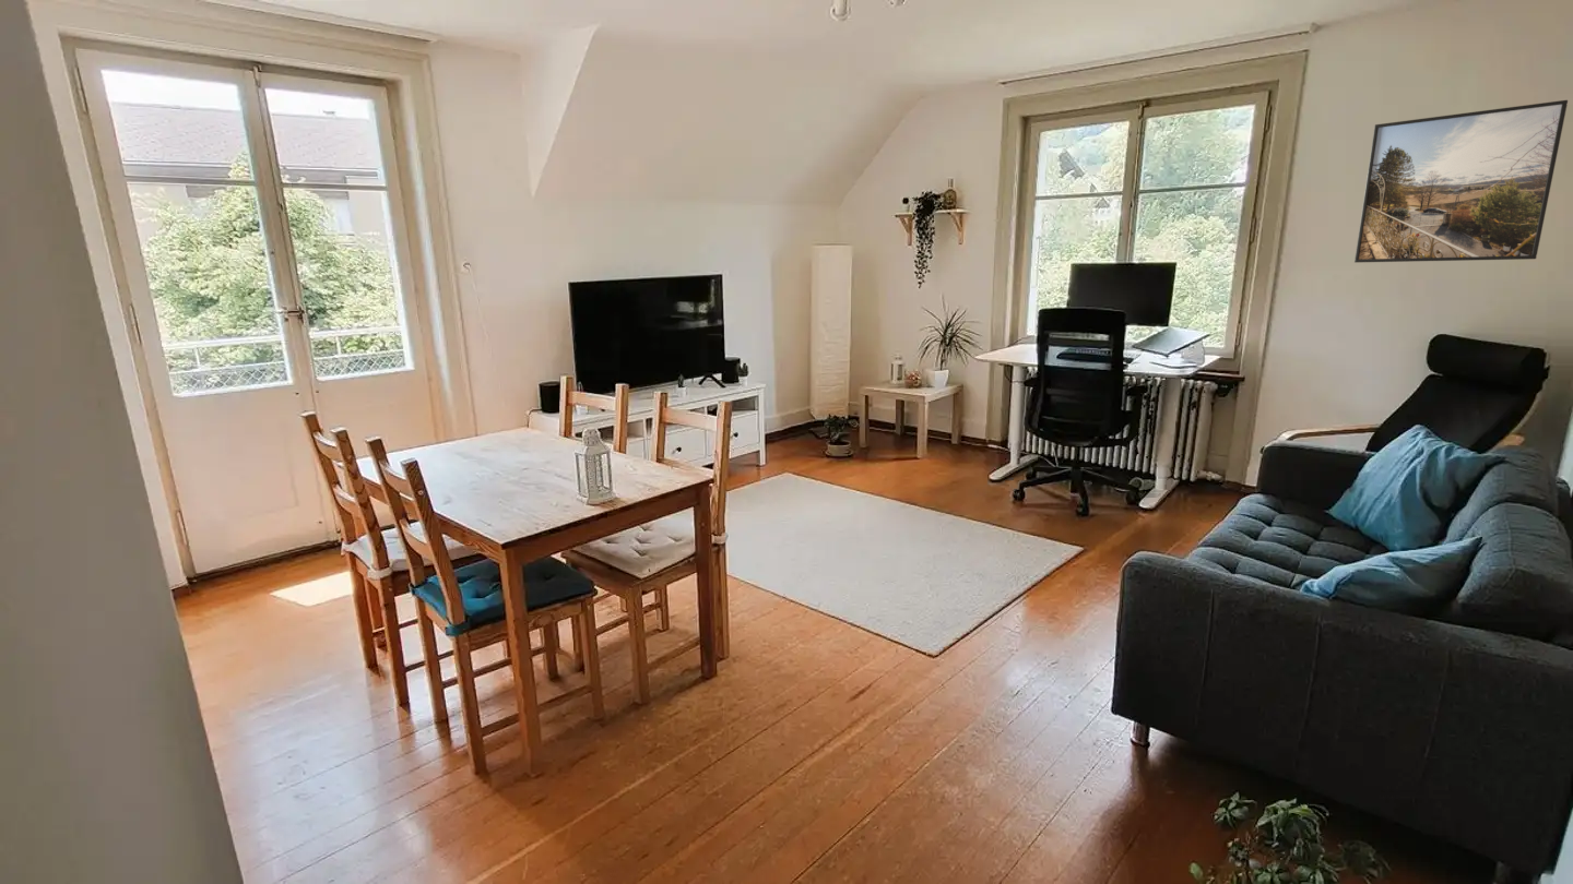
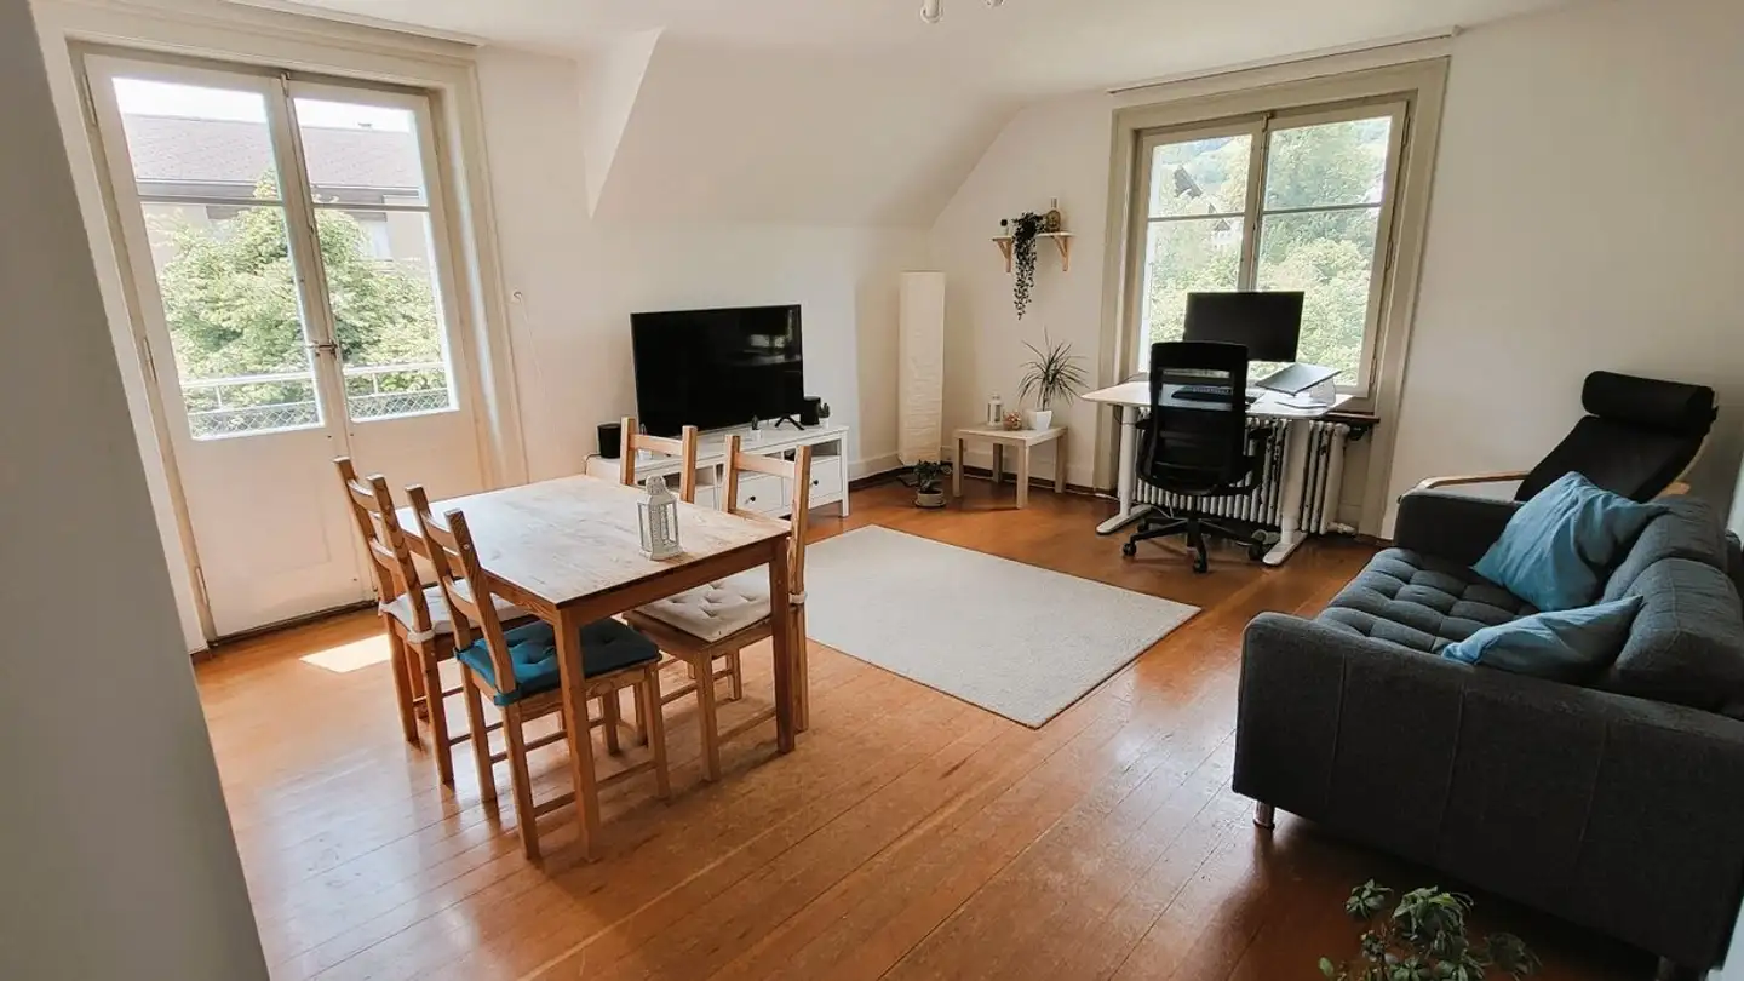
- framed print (1451, 188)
